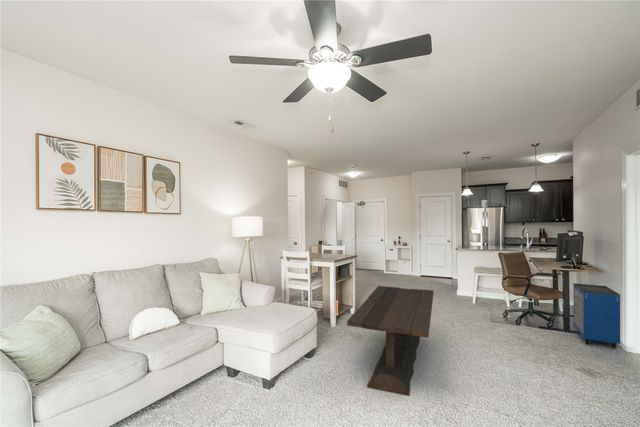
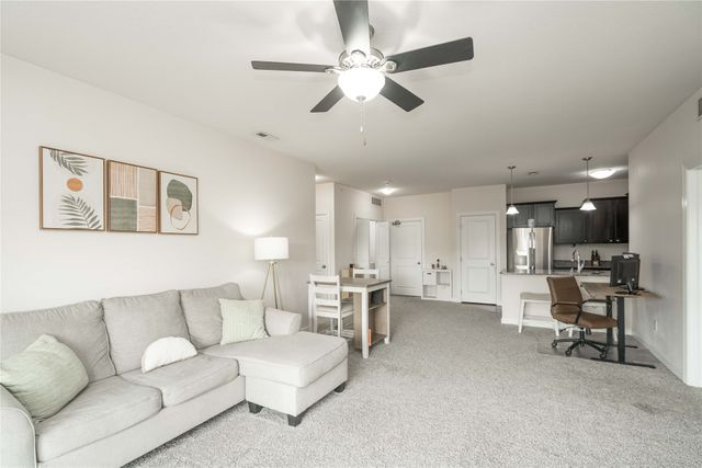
- cabinet (594, 313)
- coffee table (397, 330)
